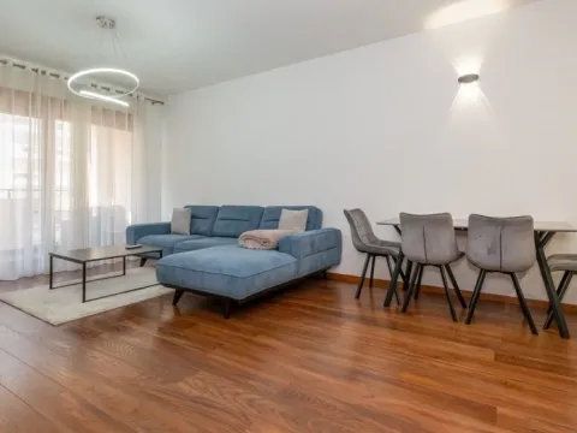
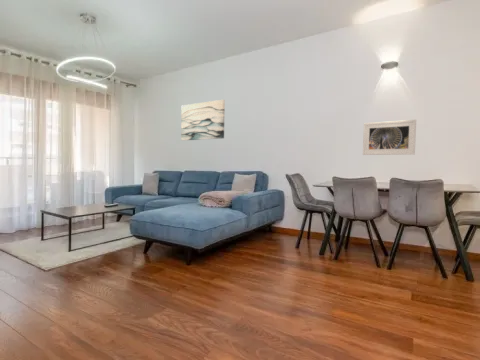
+ wall art (201, 121)
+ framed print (388, 138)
